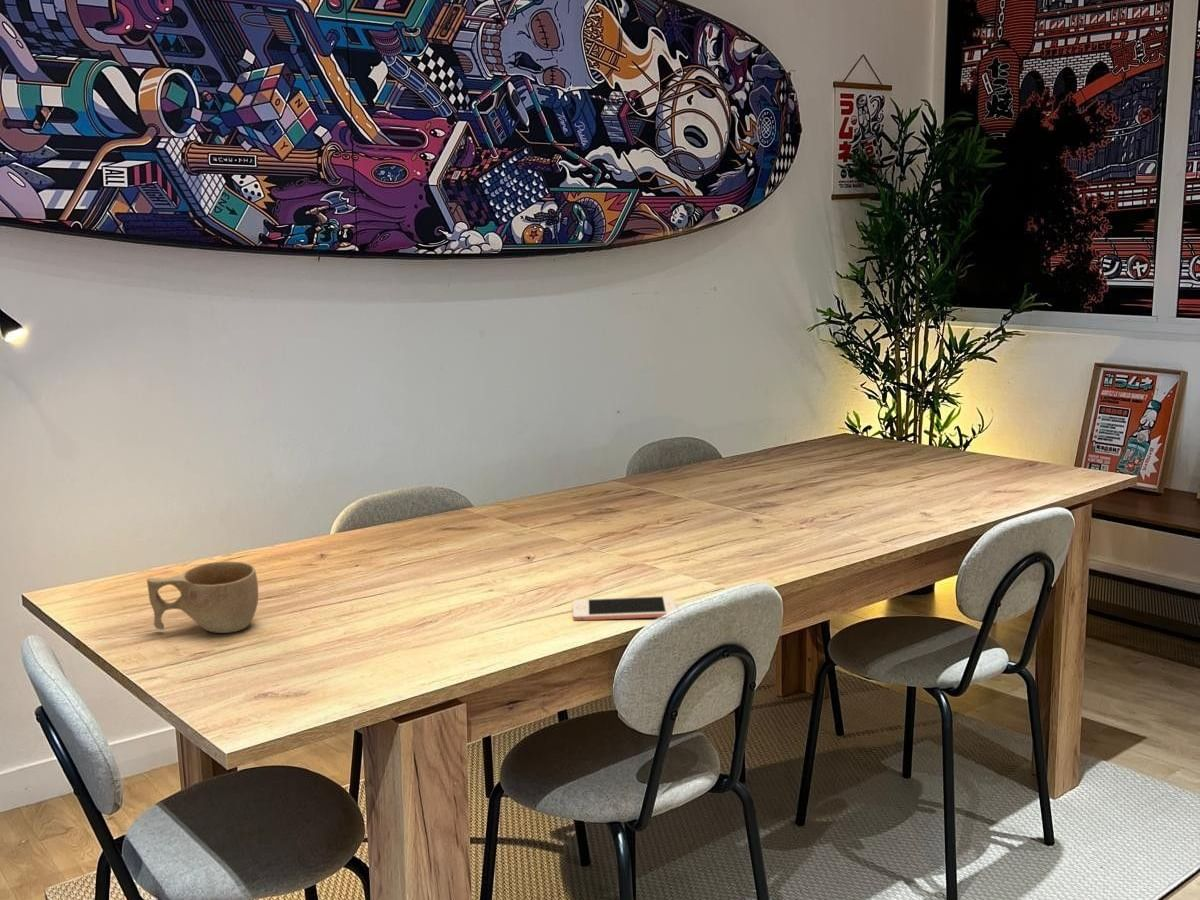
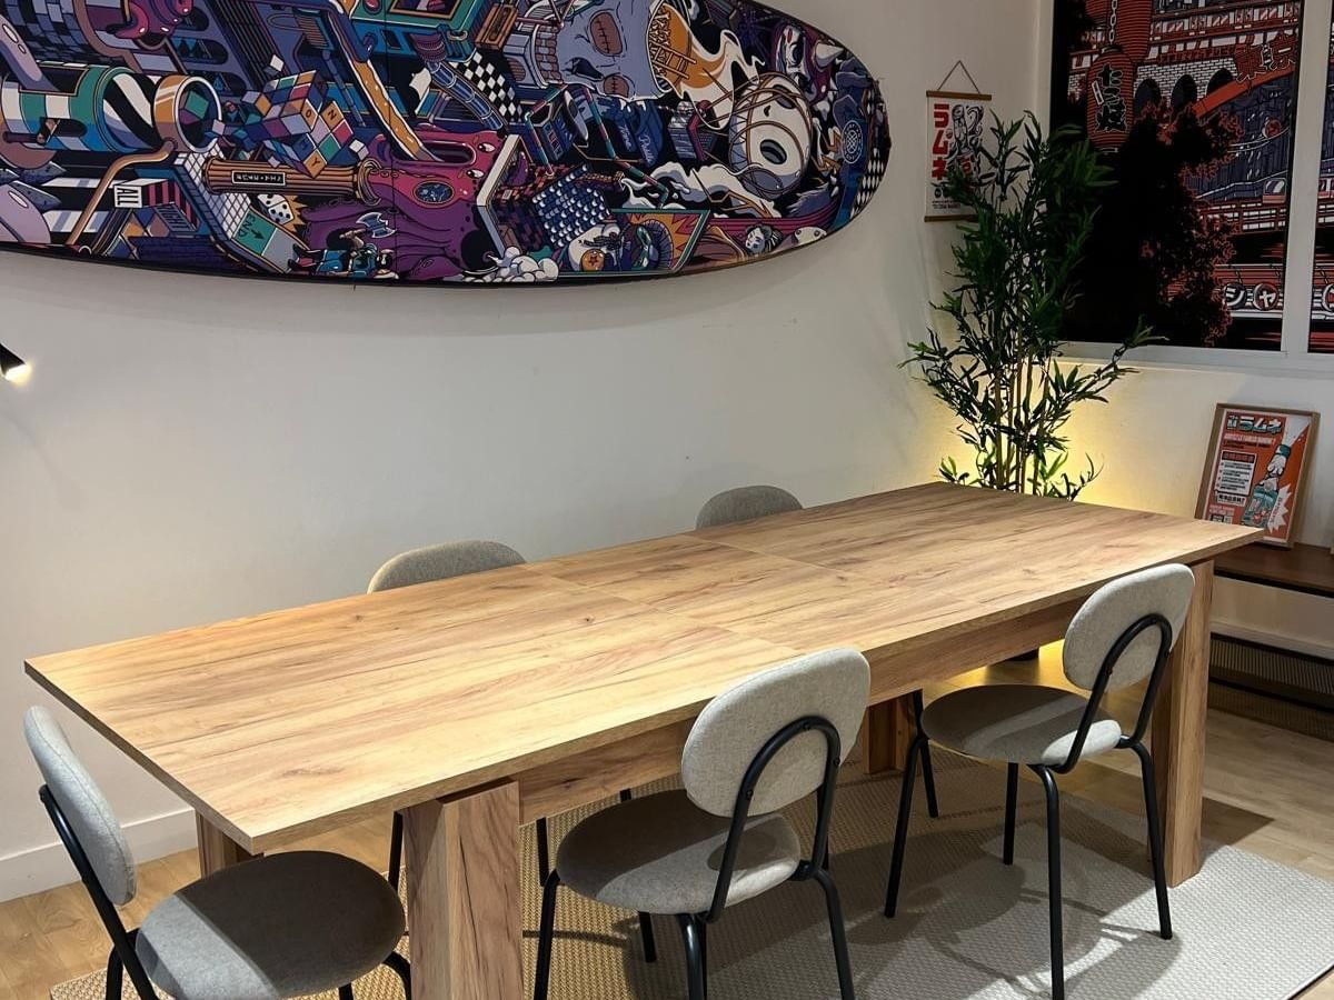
- cup (205, 600)
- cell phone (624, 608)
